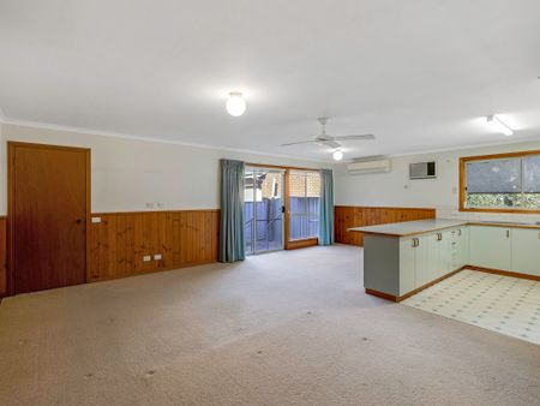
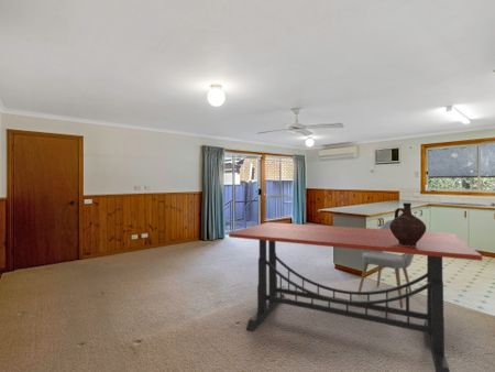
+ dining table (340, 289)
+ chair (388, 259)
+ ceramic jug (407, 223)
